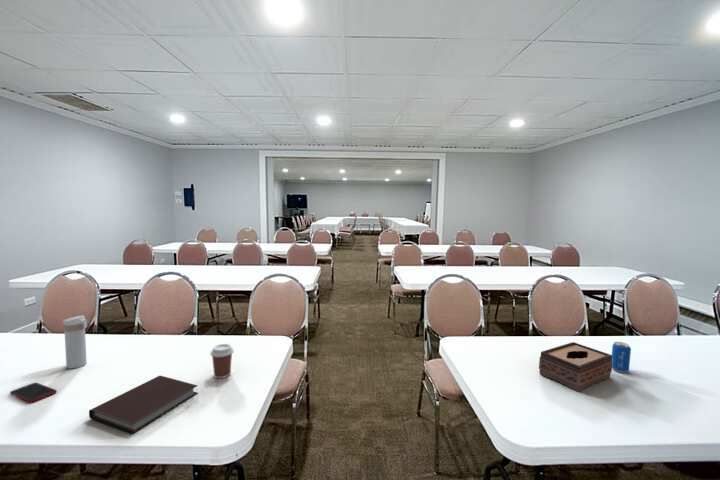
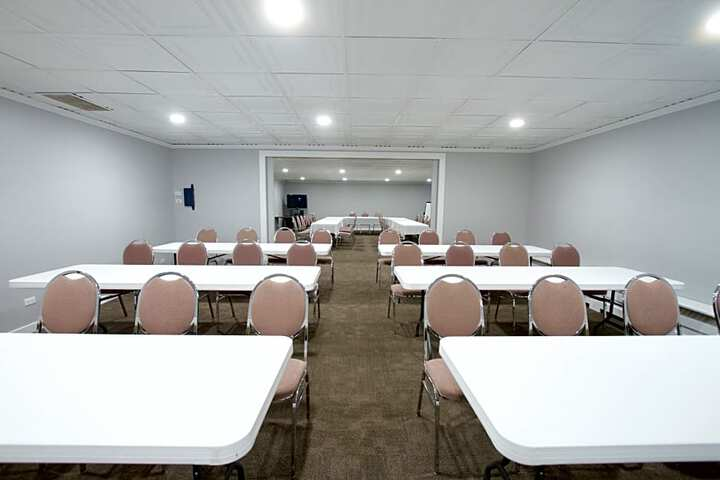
- notebook (147, 400)
- coffee cup (222, 360)
- beverage can (620, 357)
- cell phone (33, 392)
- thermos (76, 340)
- tissue box (575, 364)
